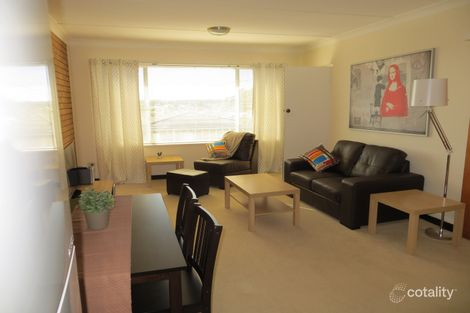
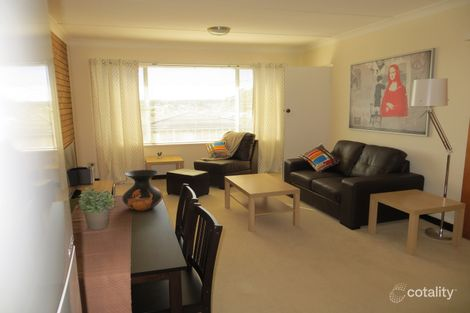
+ vase (142, 190)
